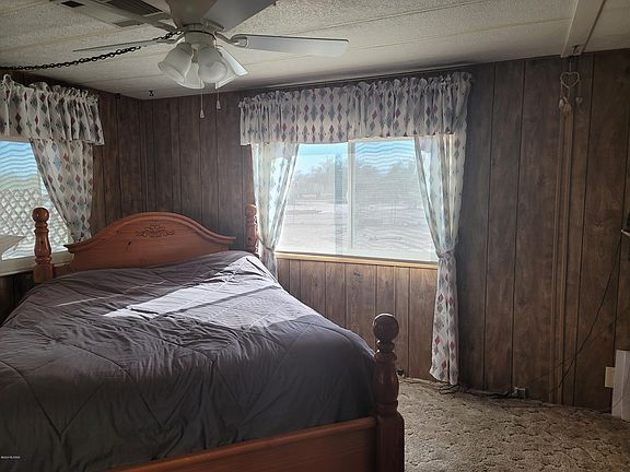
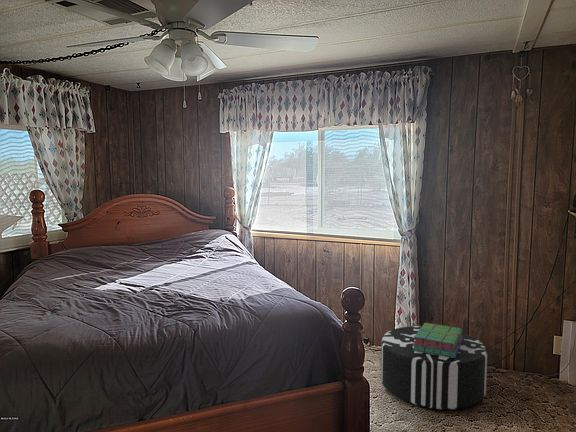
+ stack of books (438, 338)
+ pouf (431, 363)
